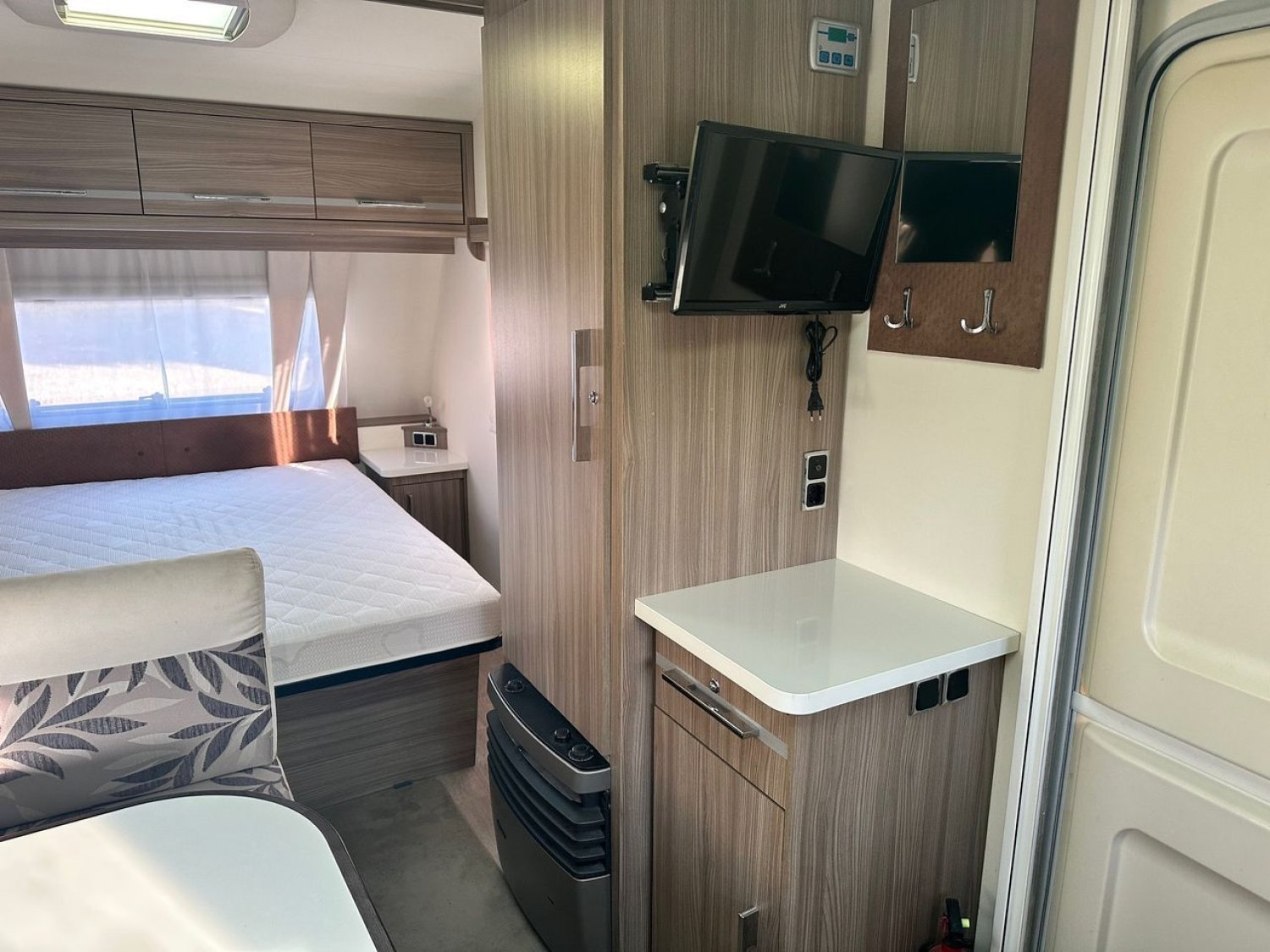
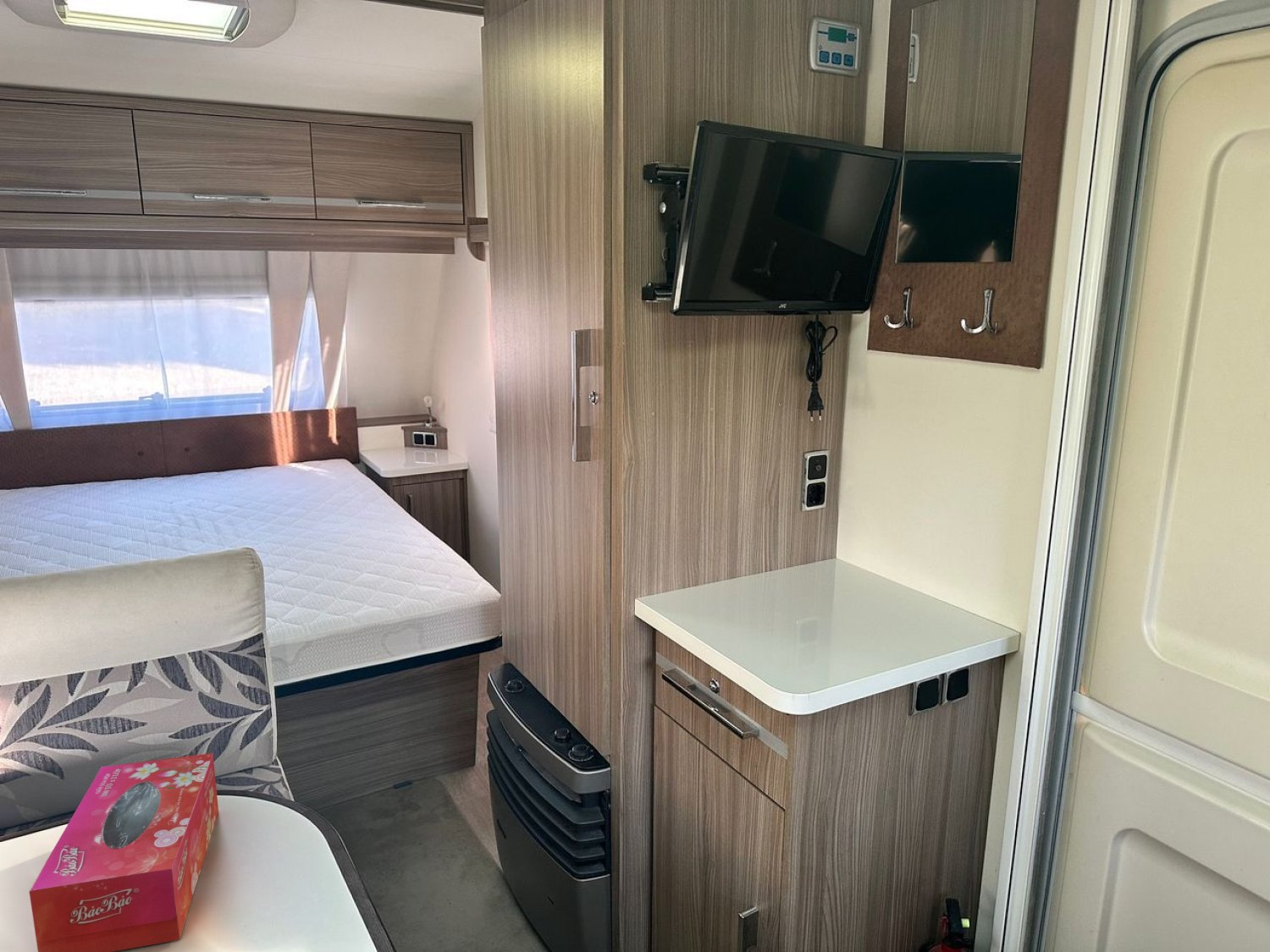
+ tissue box (136, 845)
